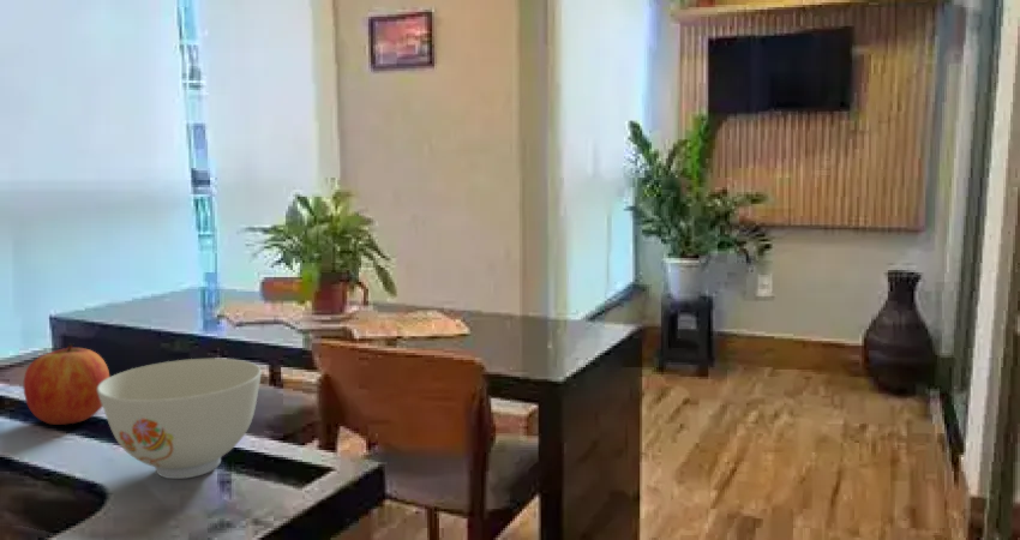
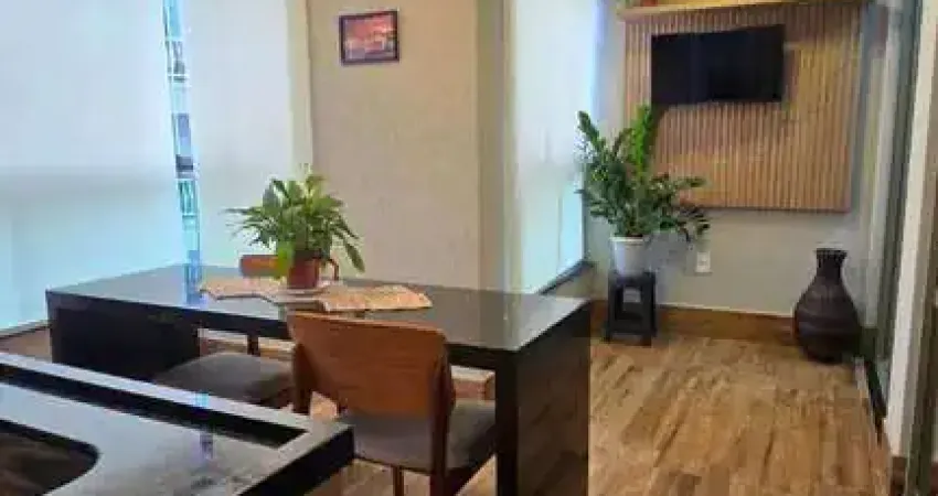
- apple (66, 380)
- bowl (185, 422)
